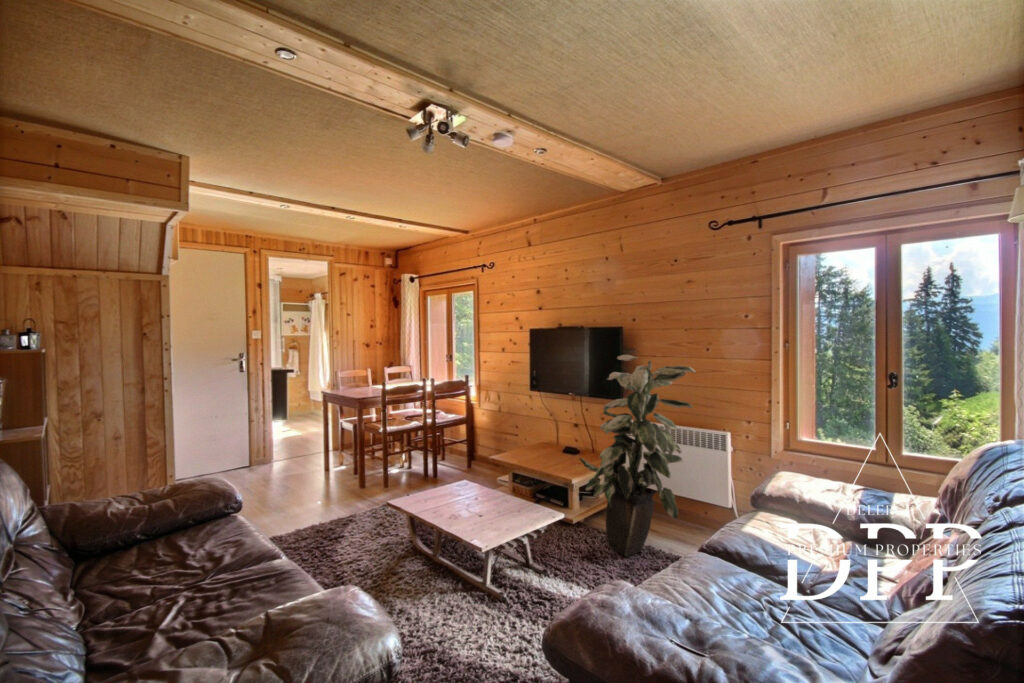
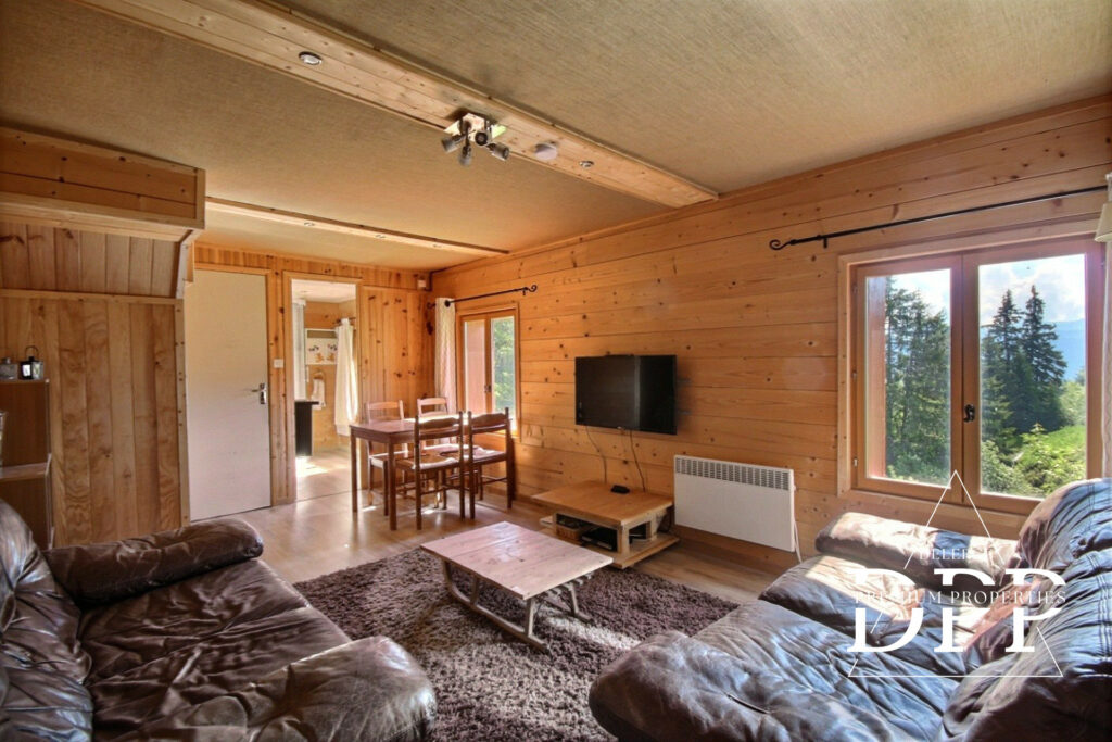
- indoor plant (636, 453)
